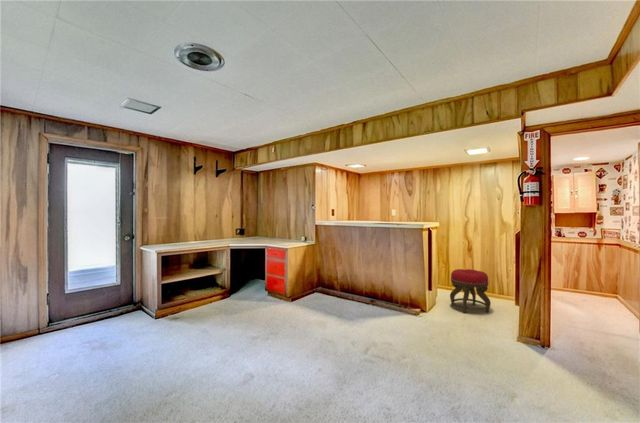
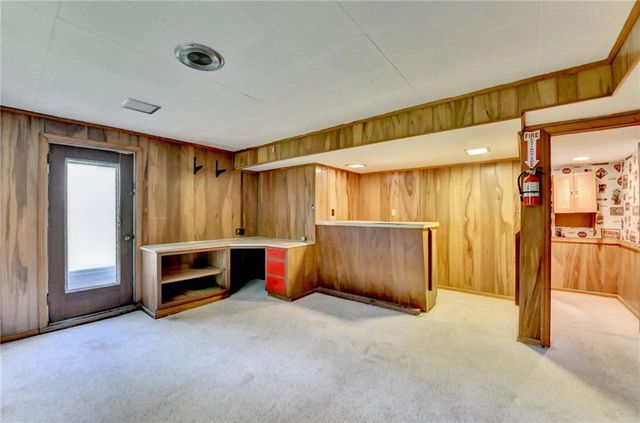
- stool (469, 289)
